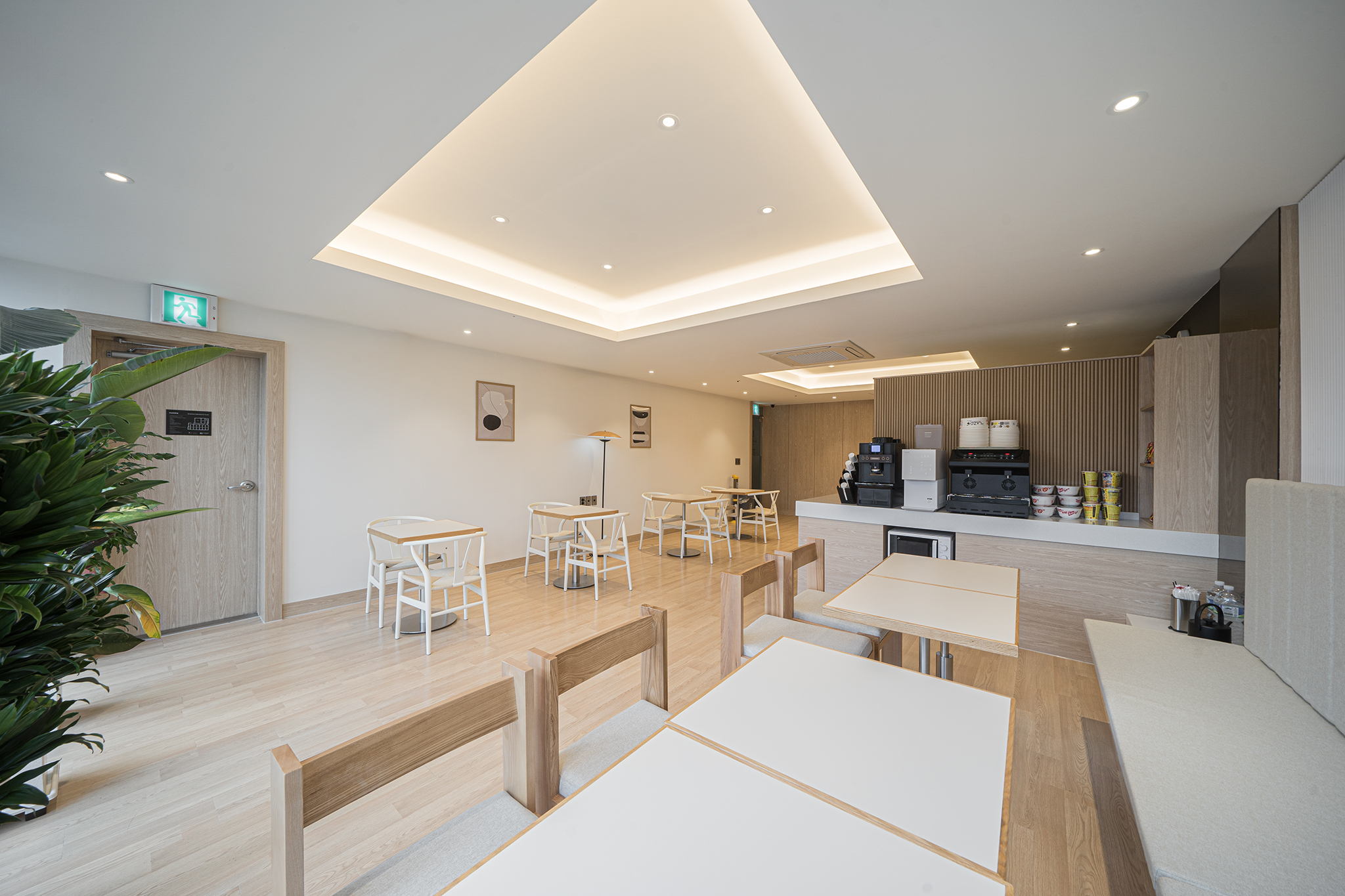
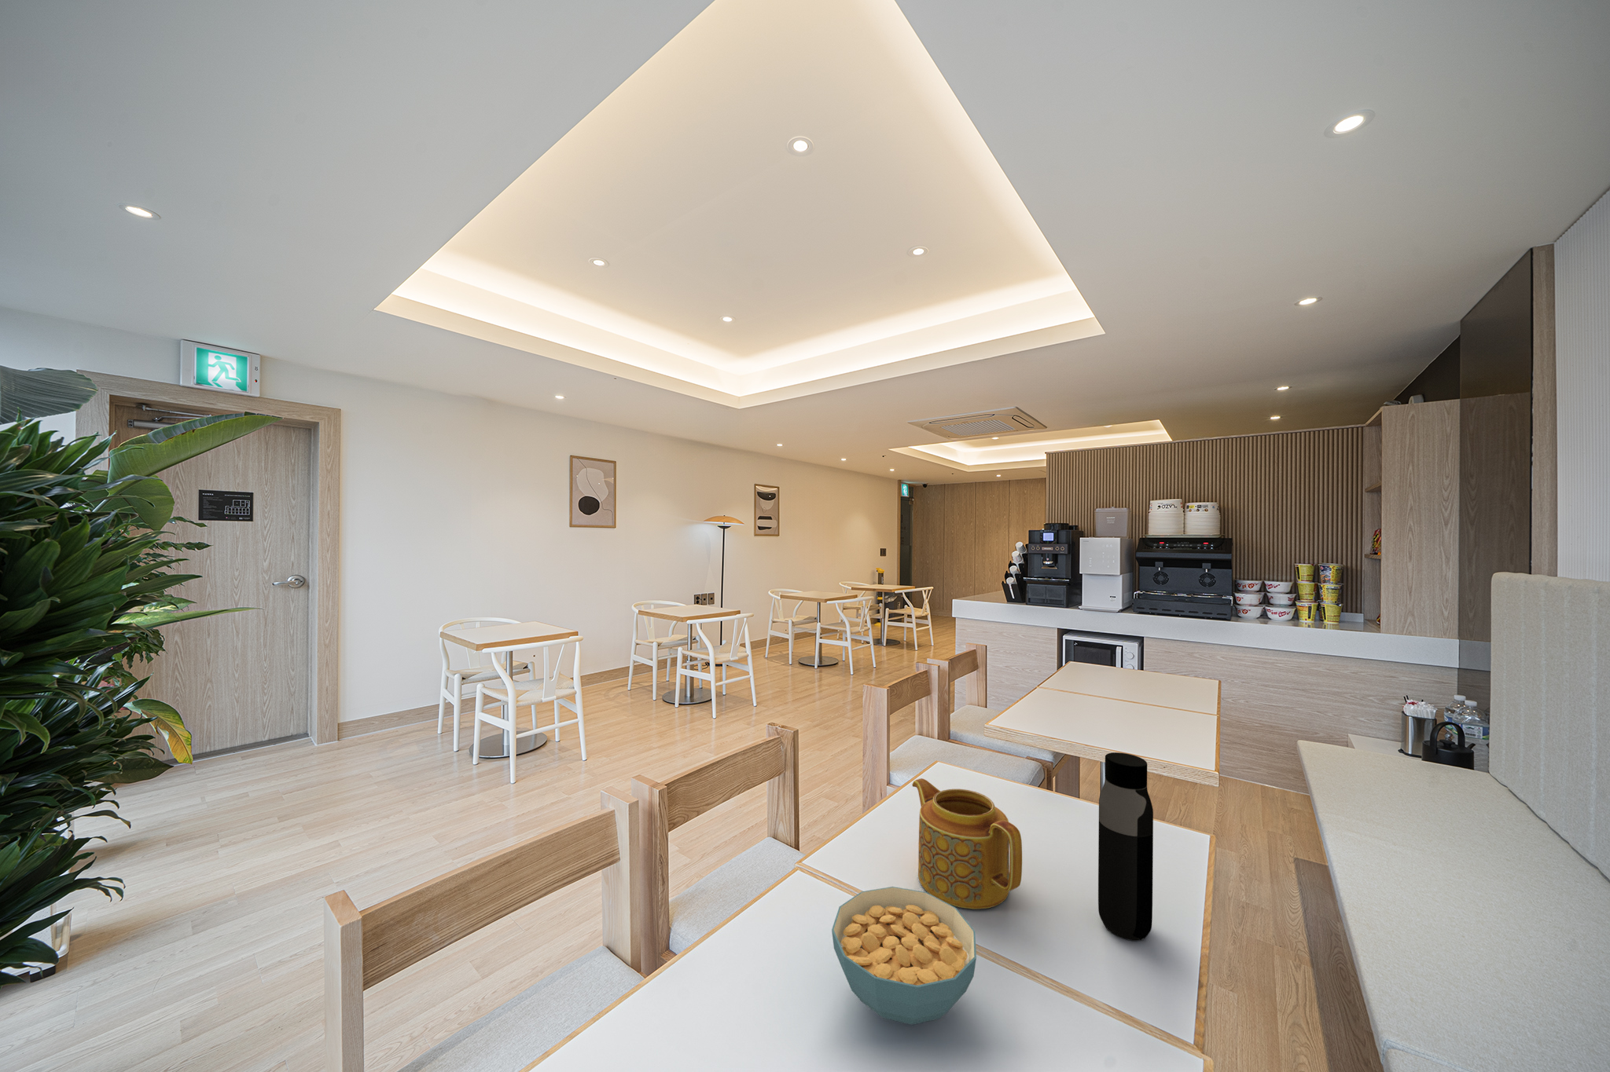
+ teapot (960, 840)
+ water bottle (1125, 842)
+ cereal bowl (903, 966)
